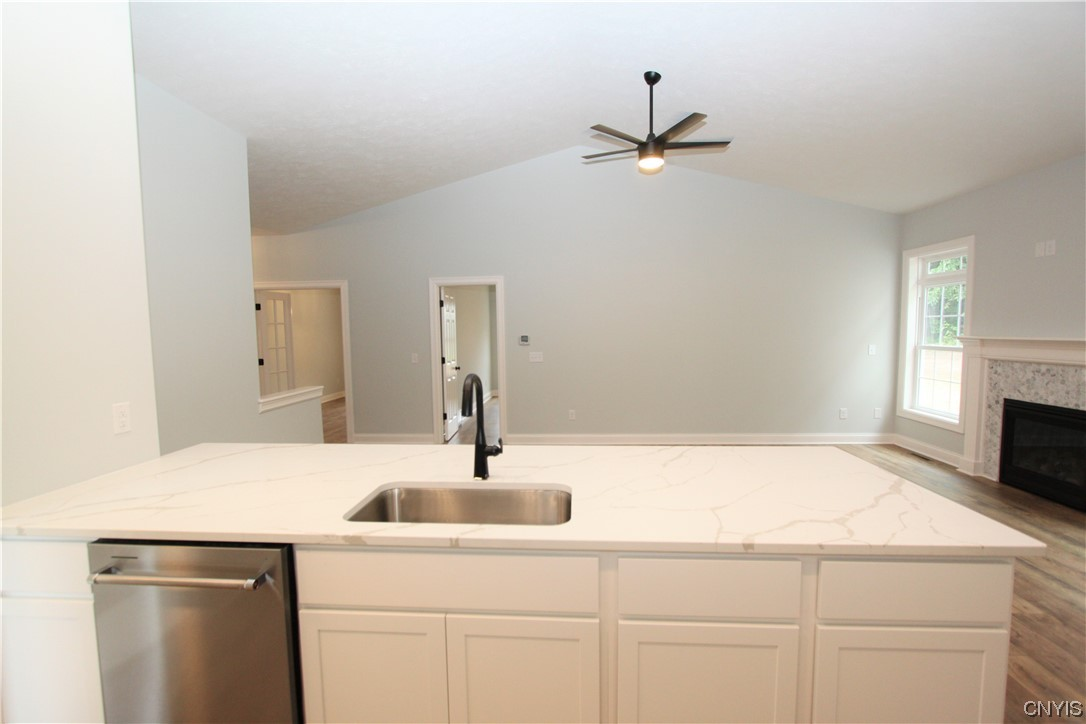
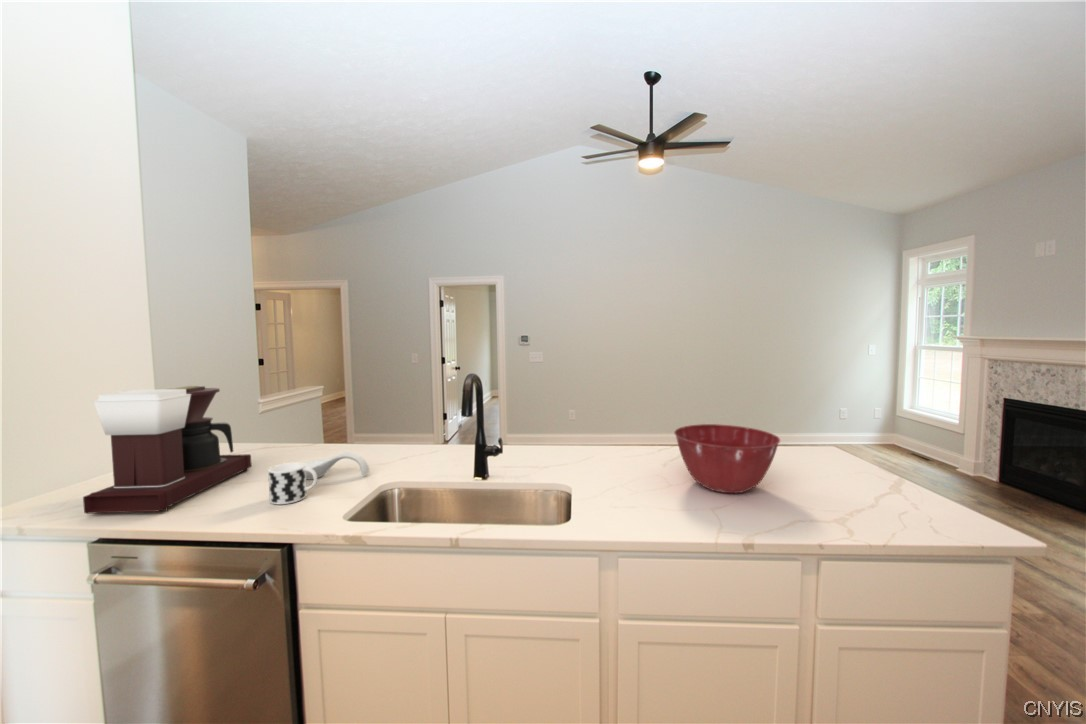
+ cup (293, 482)
+ spoon rest (330, 465)
+ coffee maker (177, 438)
+ mixing bowl (724, 459)
